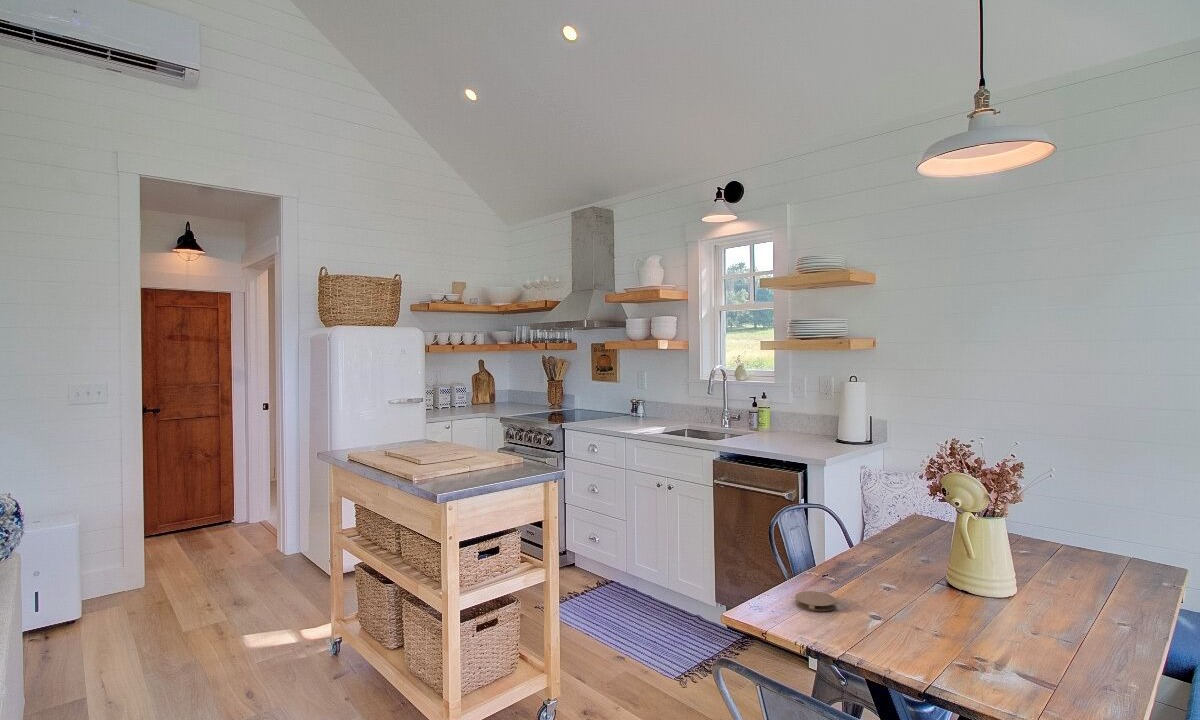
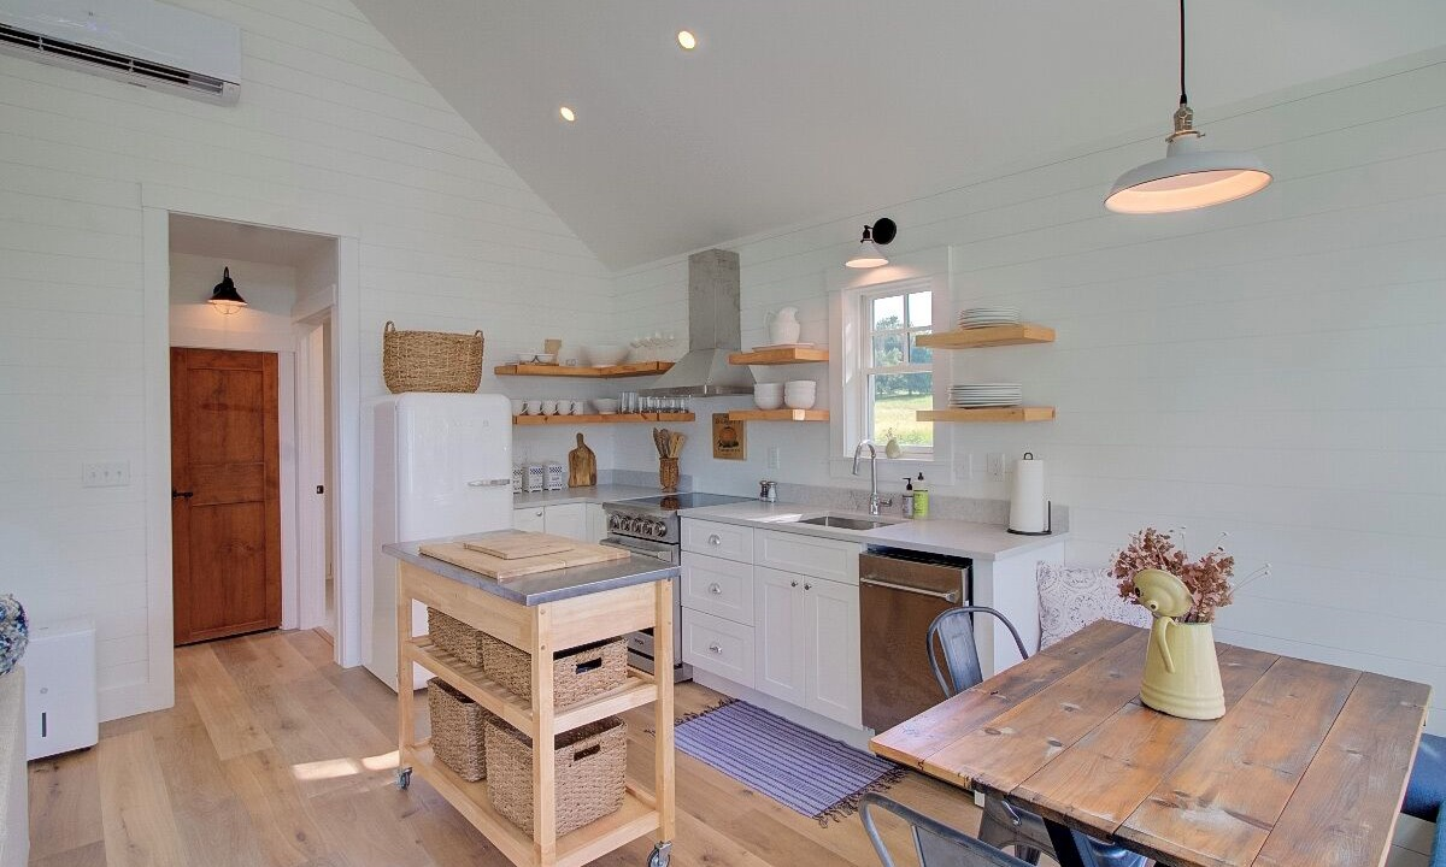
- coaster (815, 600)
